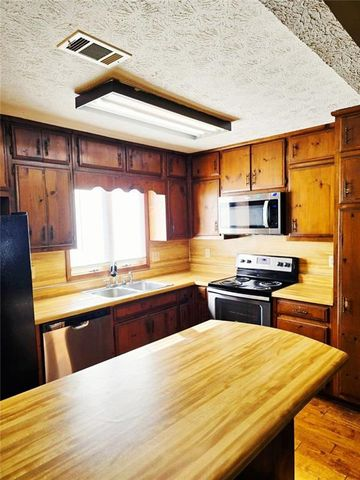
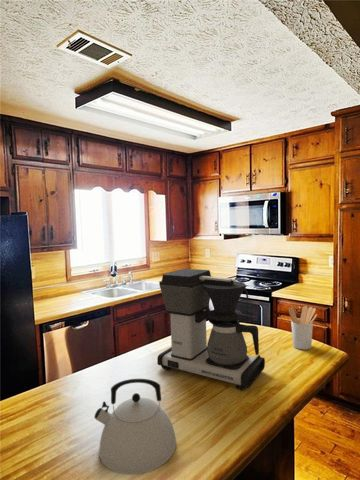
+ coffee maker (210, 322)
+ kettle (134, 412)
+ utensil holder (304, 326)
